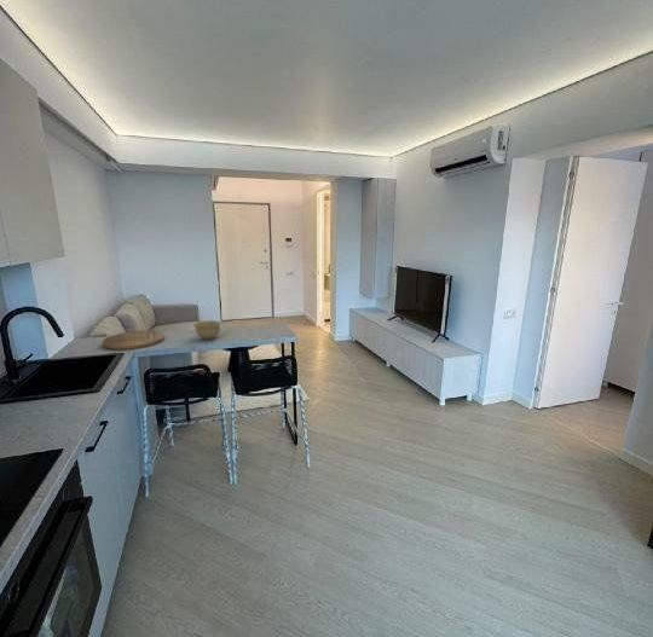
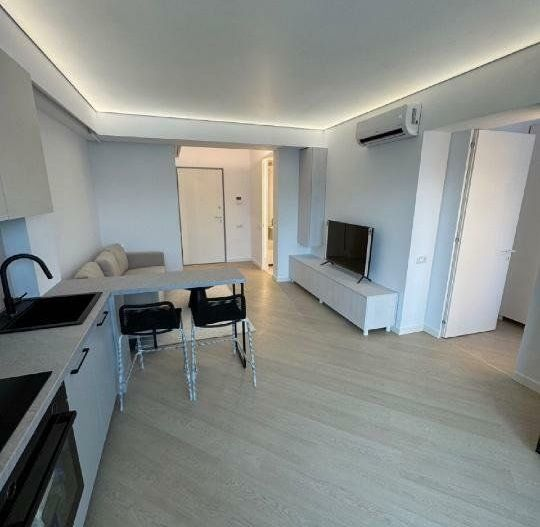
- bowl (208, 331)
- cutting board (134, 340)
